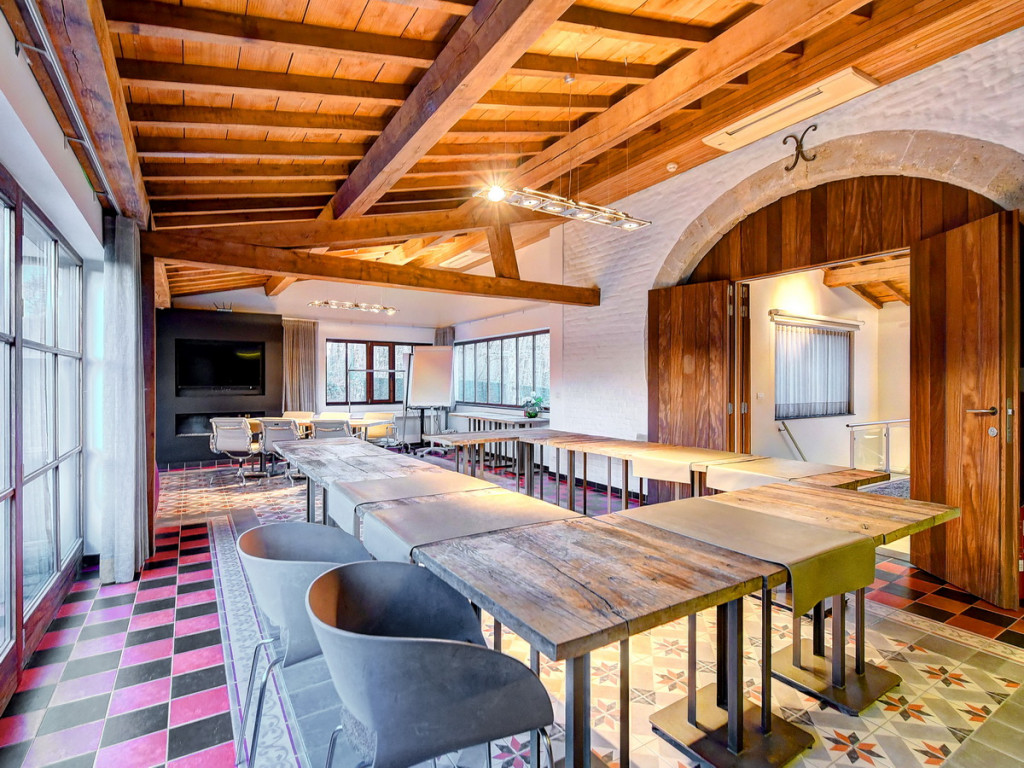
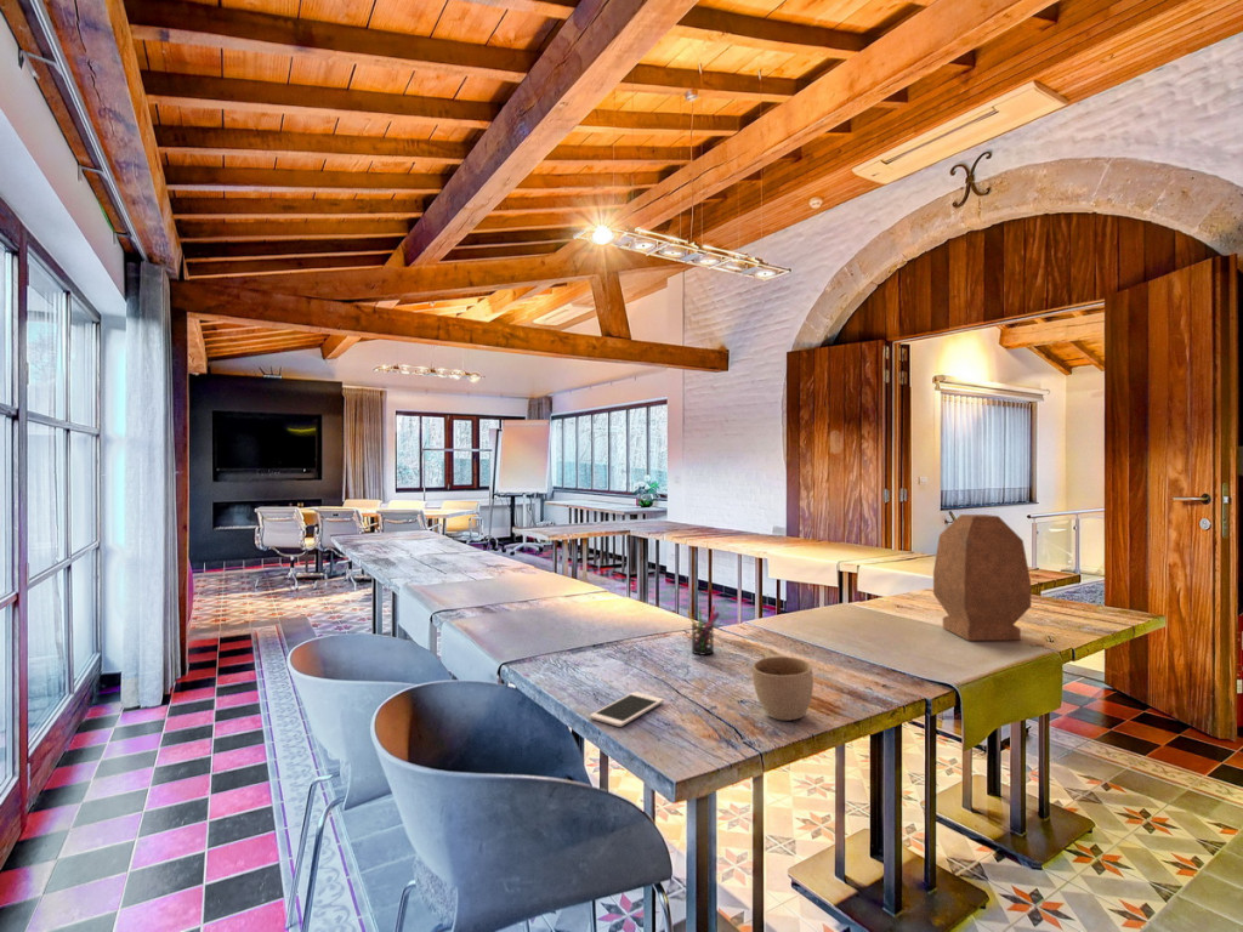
+ cell phone (628, 707)
+ cup (781, 683)
+ pen holder (703, 627)
+ water jug (980, 574)
